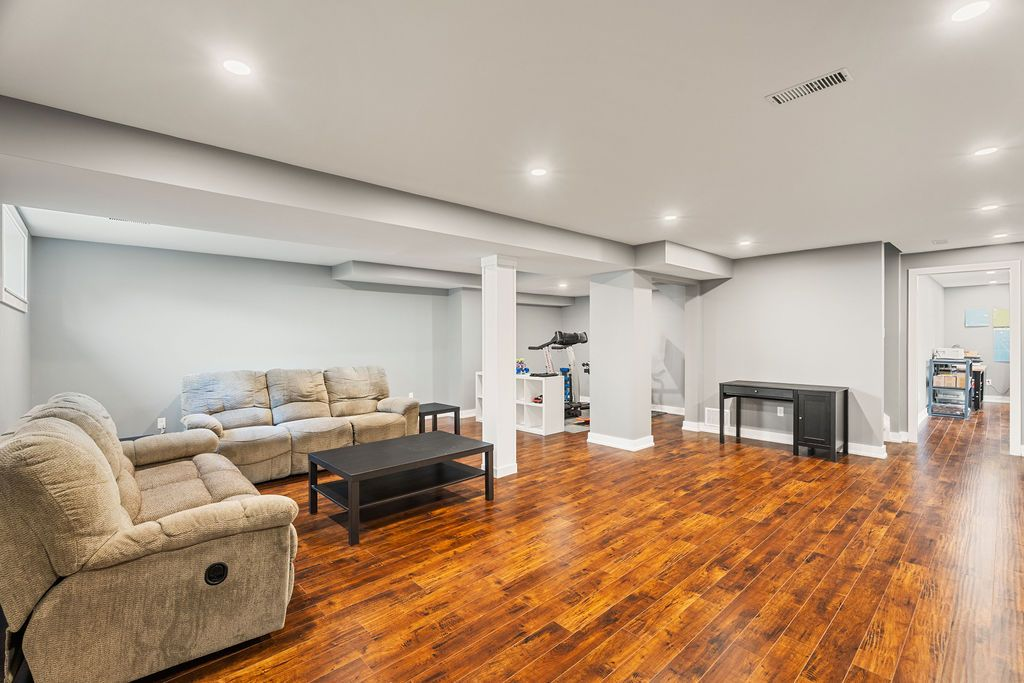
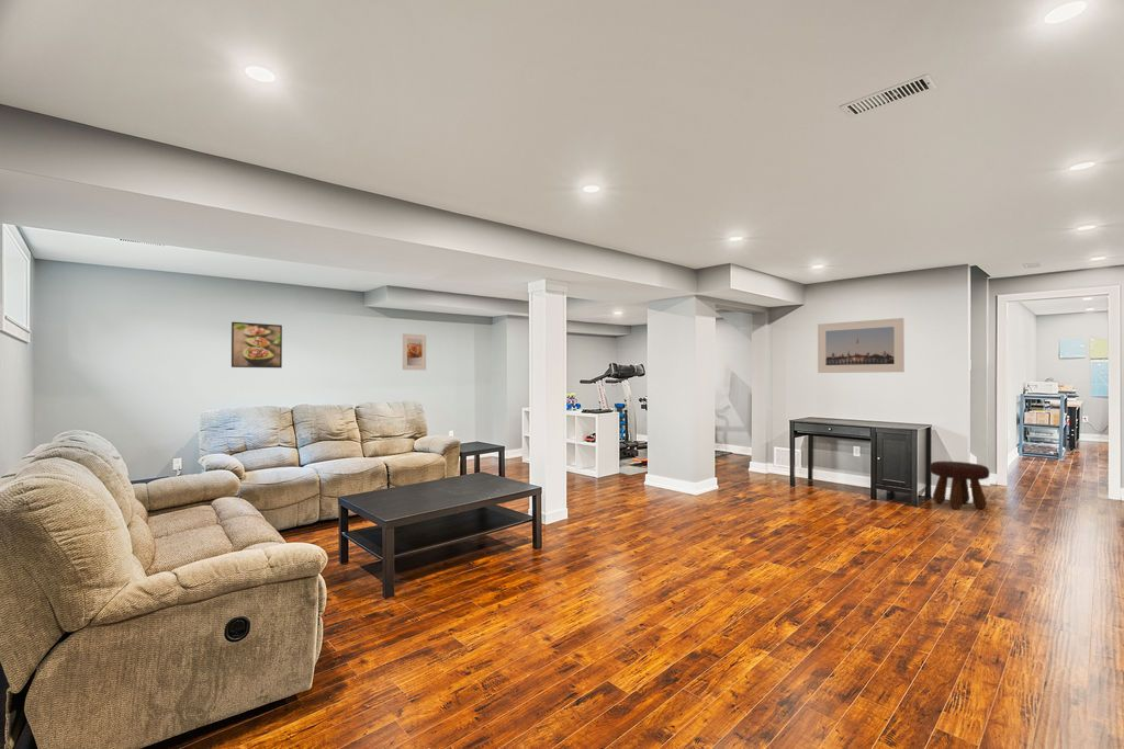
+ footstool (958, 485)
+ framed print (858, 347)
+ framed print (414, 352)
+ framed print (257, 345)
